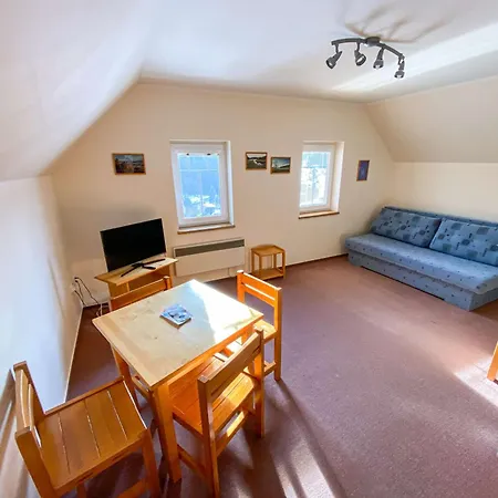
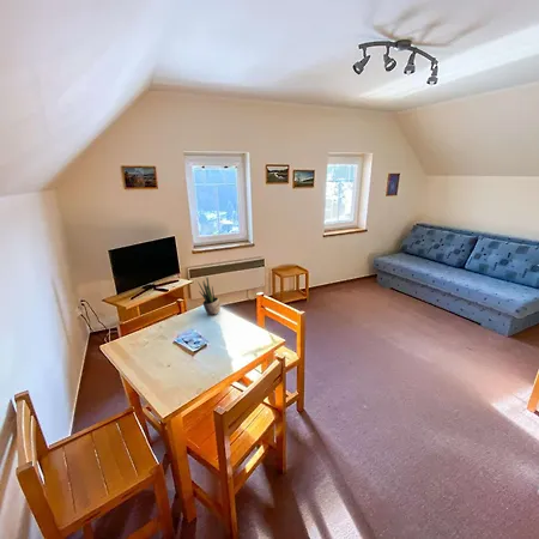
+ potted plant (208, 295)
